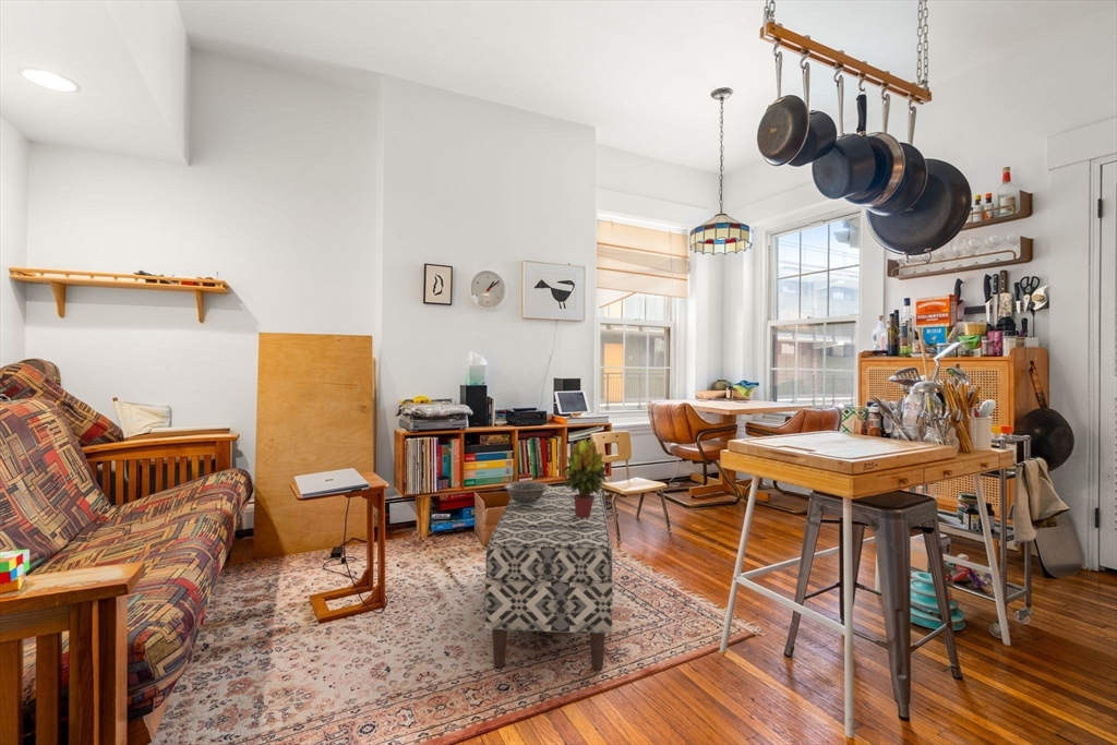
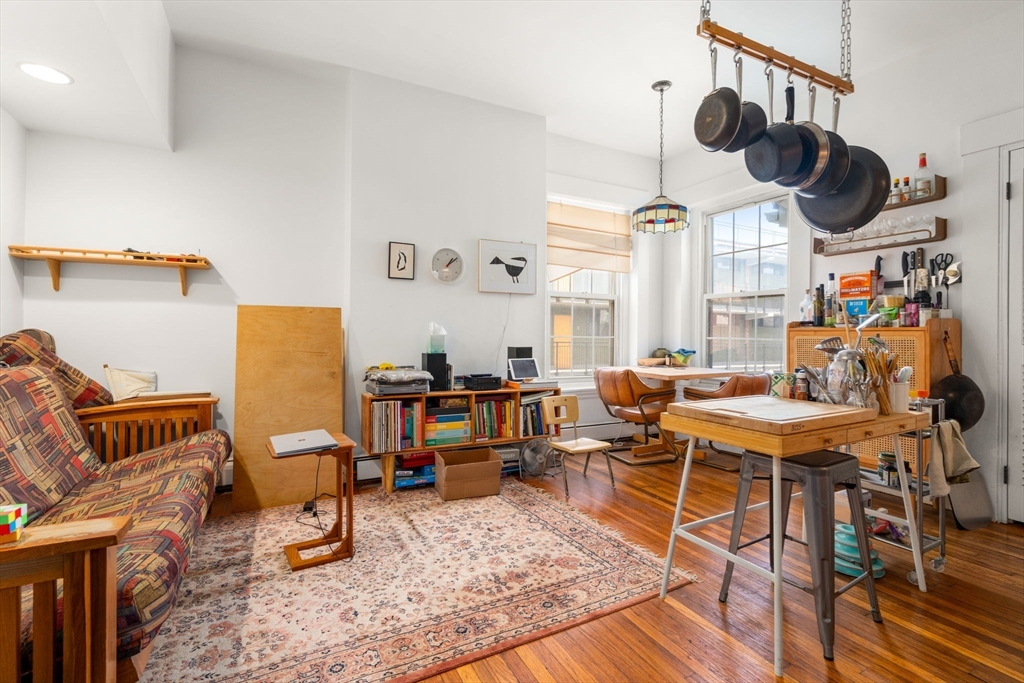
- bench (553, 560)
- decorative bowl (526, 494)
- potted plant (581, 476)
